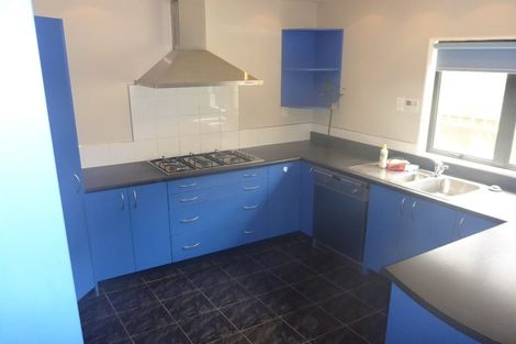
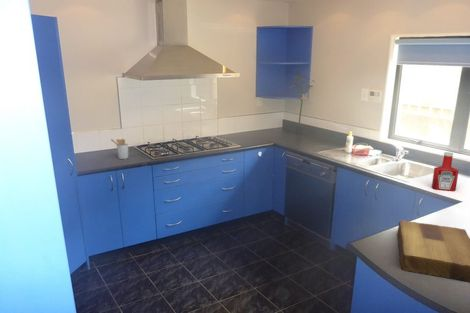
+ soap bottle (446, 171)
+ cutting board (435, 247)
+ utensil holder (119, 148)
